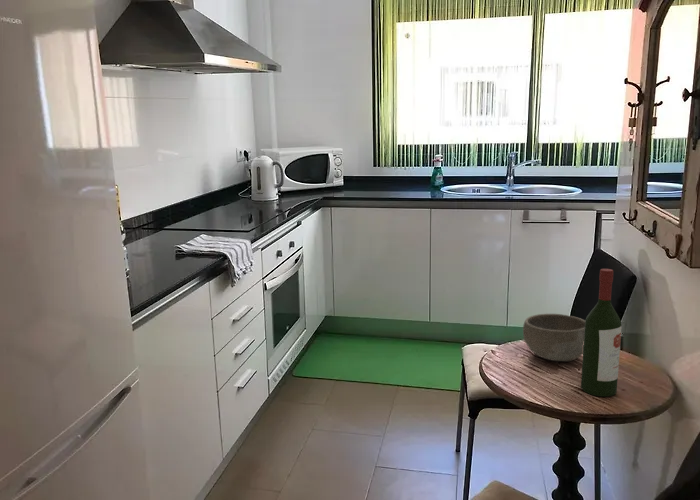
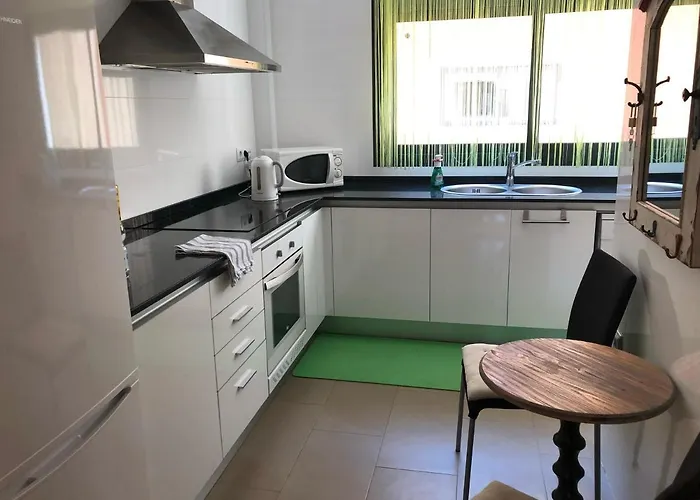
- wine bottle (602, 331)
- bowl (556, 338)
